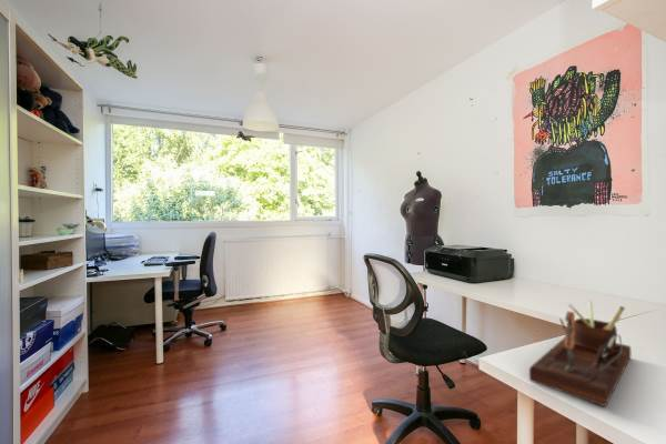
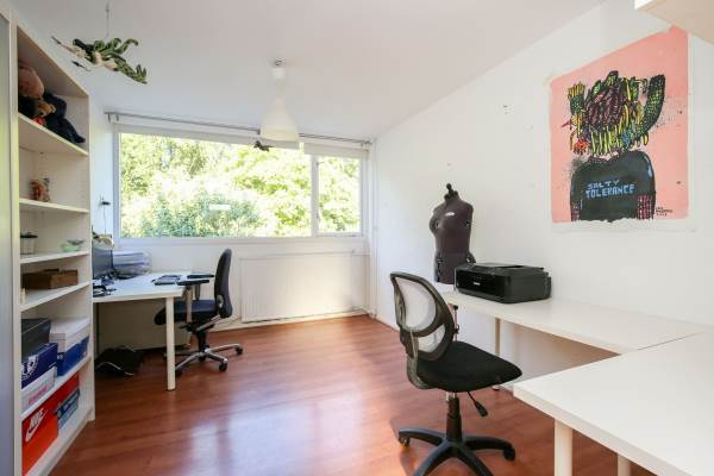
- desk organizer (586, 334)
